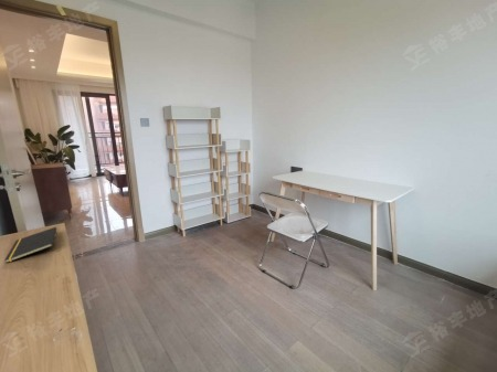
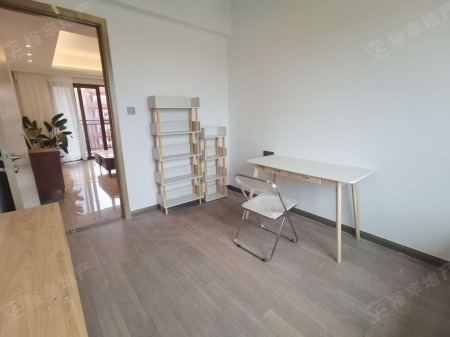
- notepad (33, 243)
